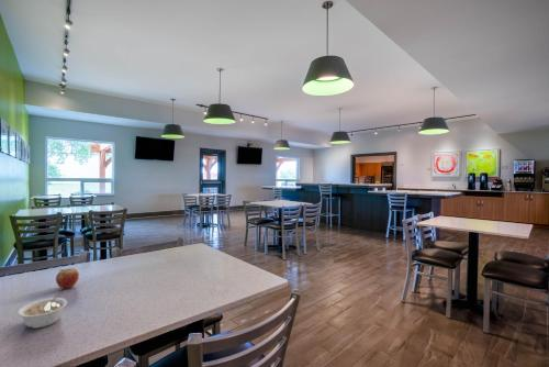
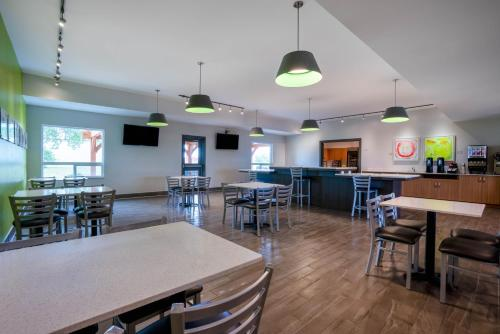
- legume (43, 311)
- fruit (67, 277)
